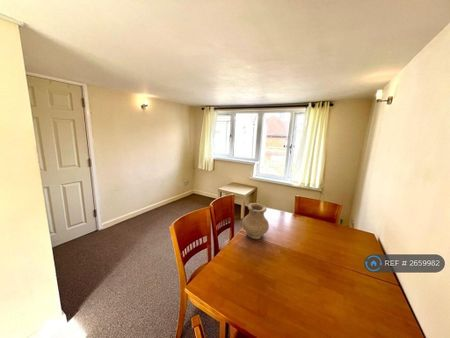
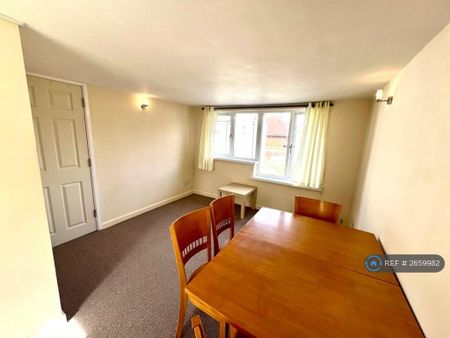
- vase (255, 220)
